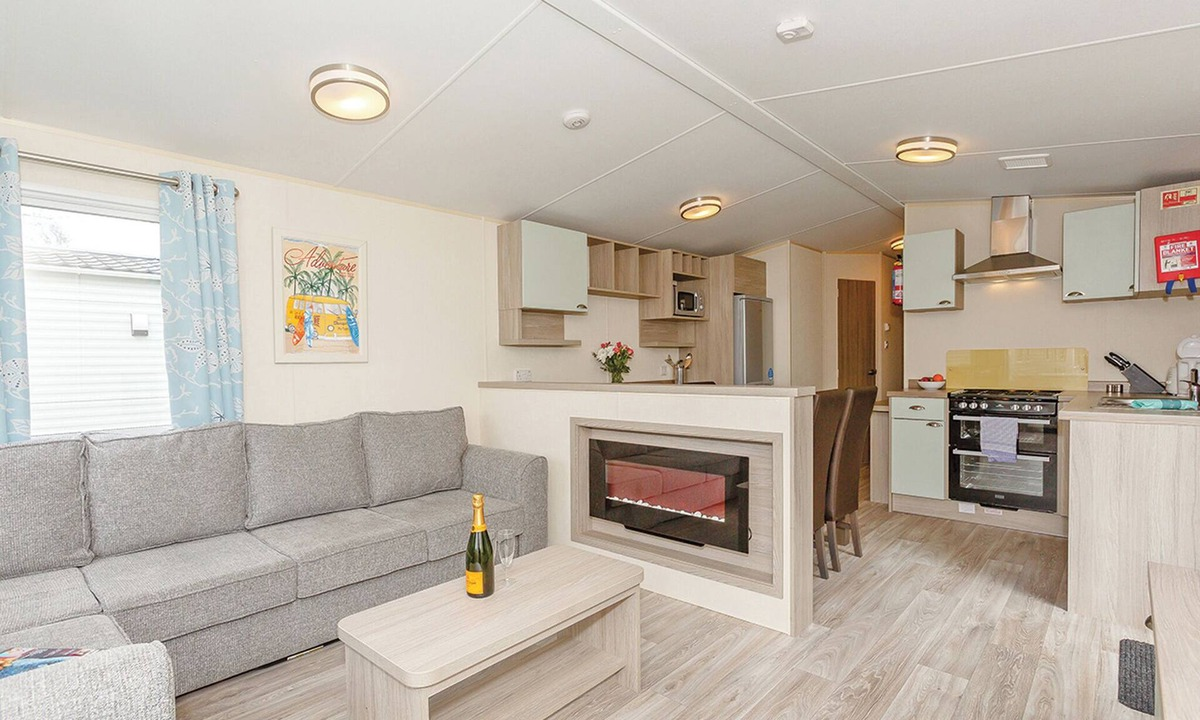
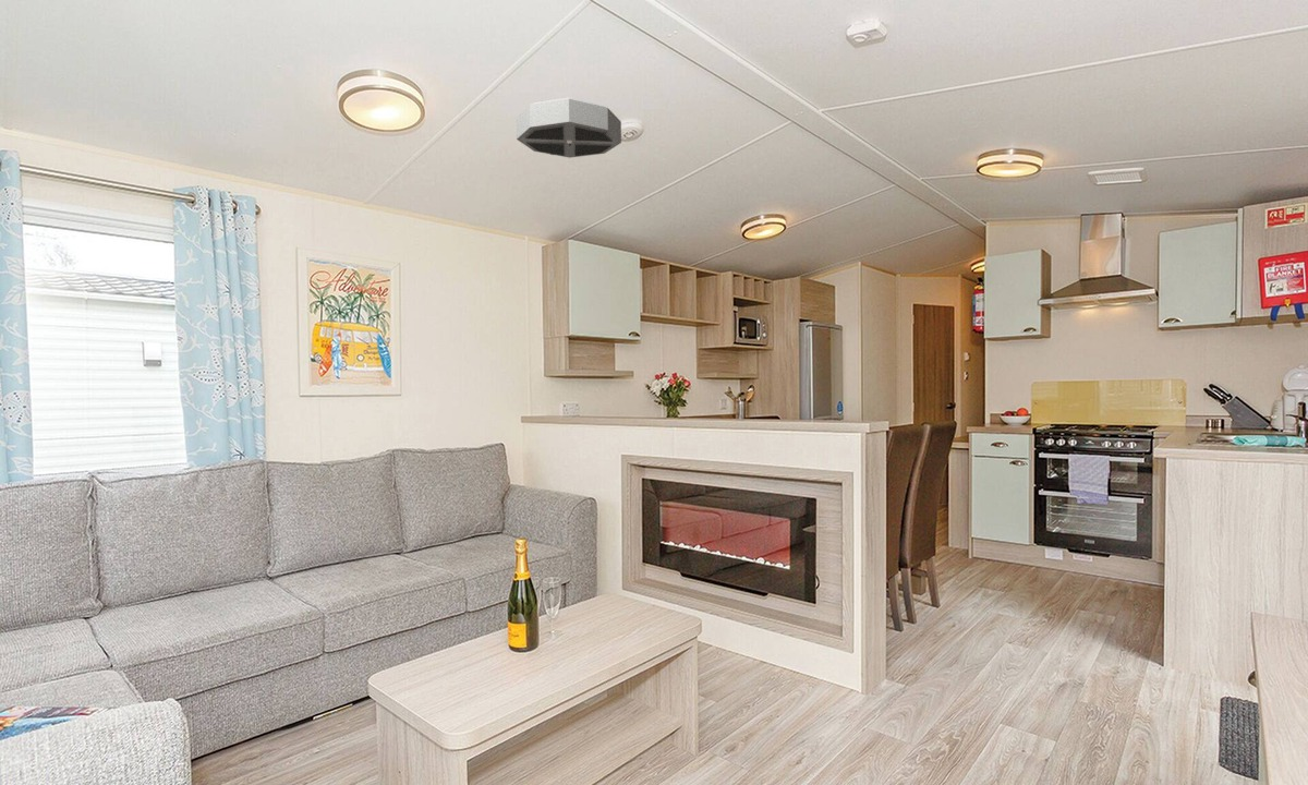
+ ceiling light (569, 130)
